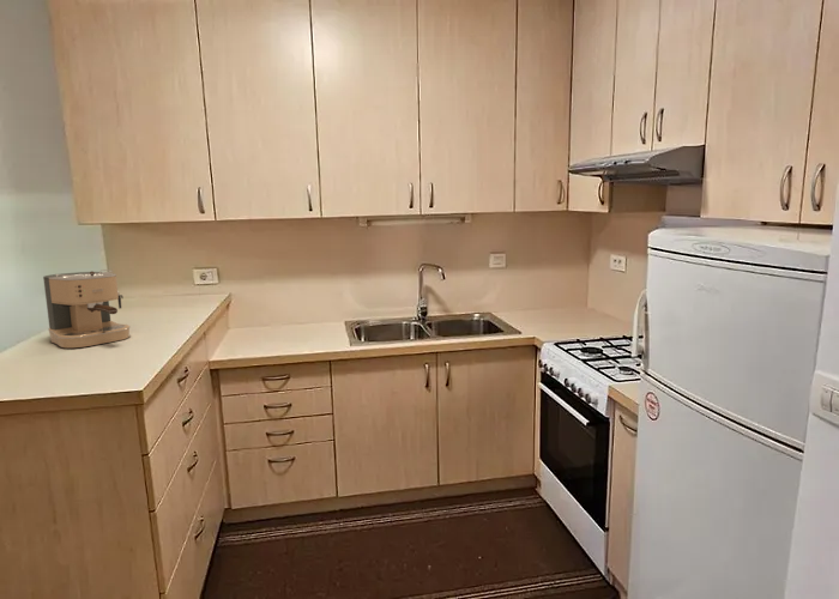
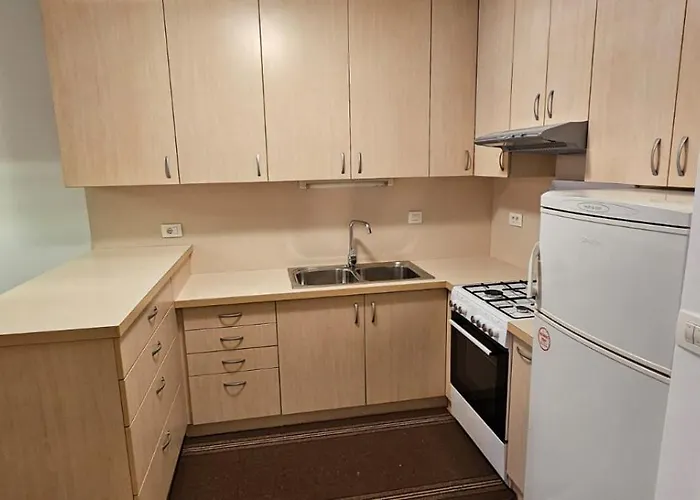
- coffee maker (89, 305)
